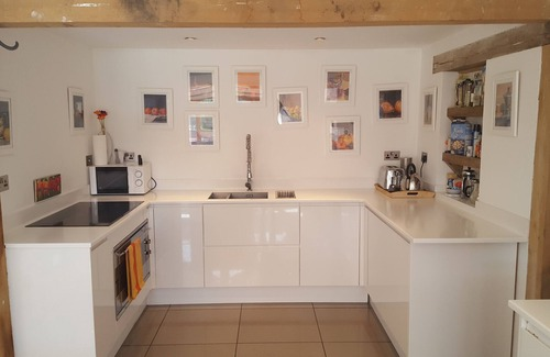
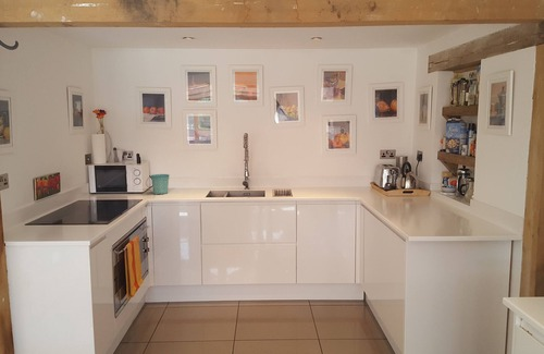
+ flower pot (160, 183)
